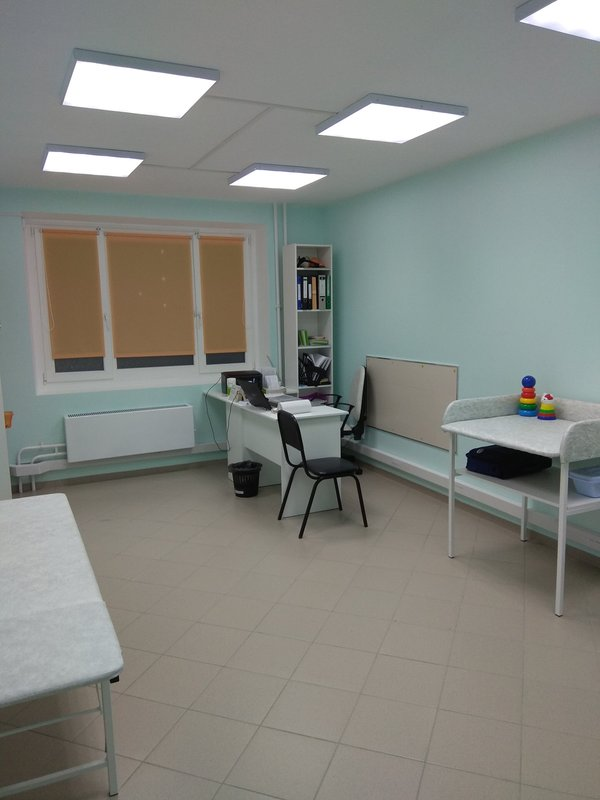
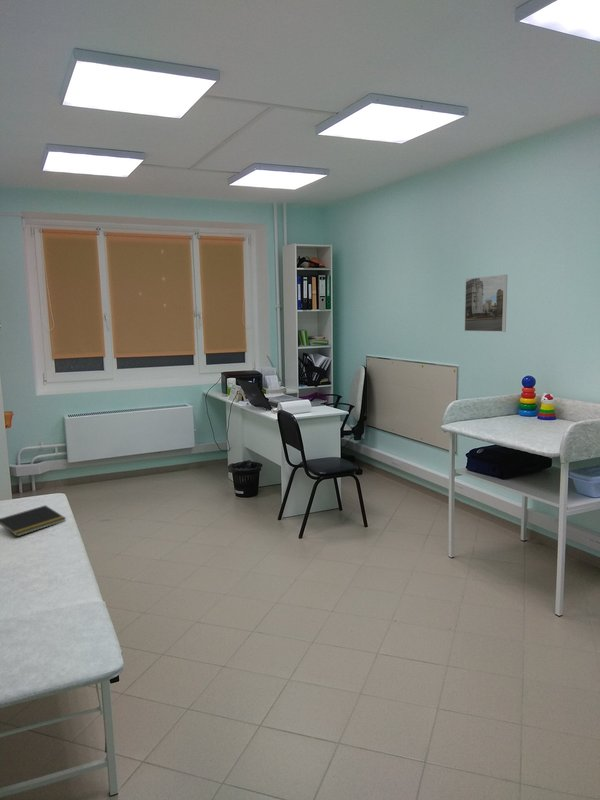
+ notepad (32, 520)
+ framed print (484, 304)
